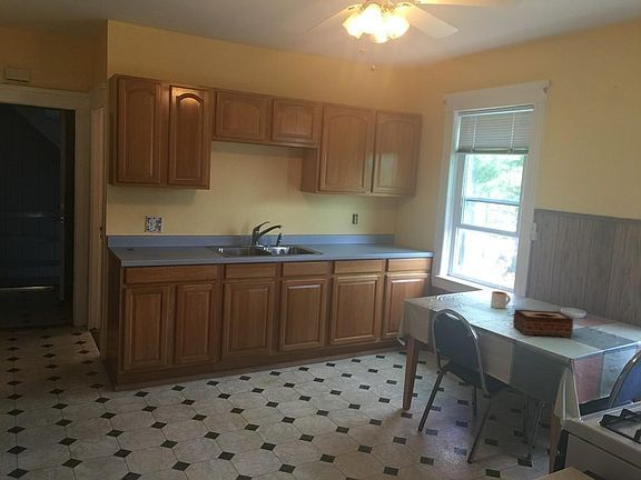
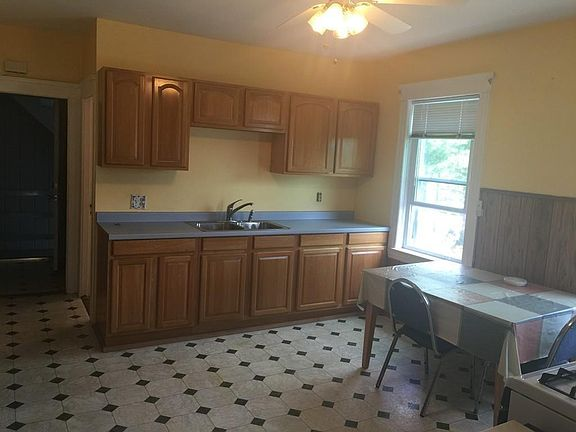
- mug (501, 299)
- tissue box (542, 322)
